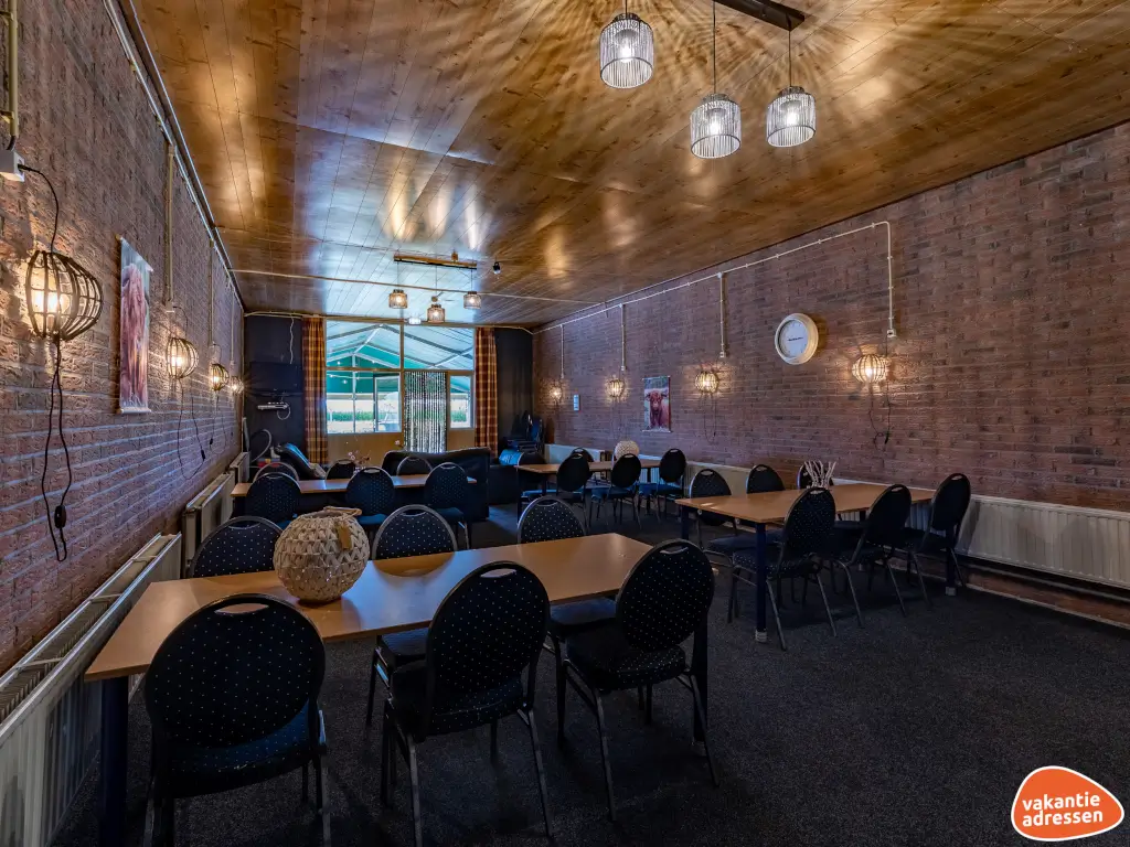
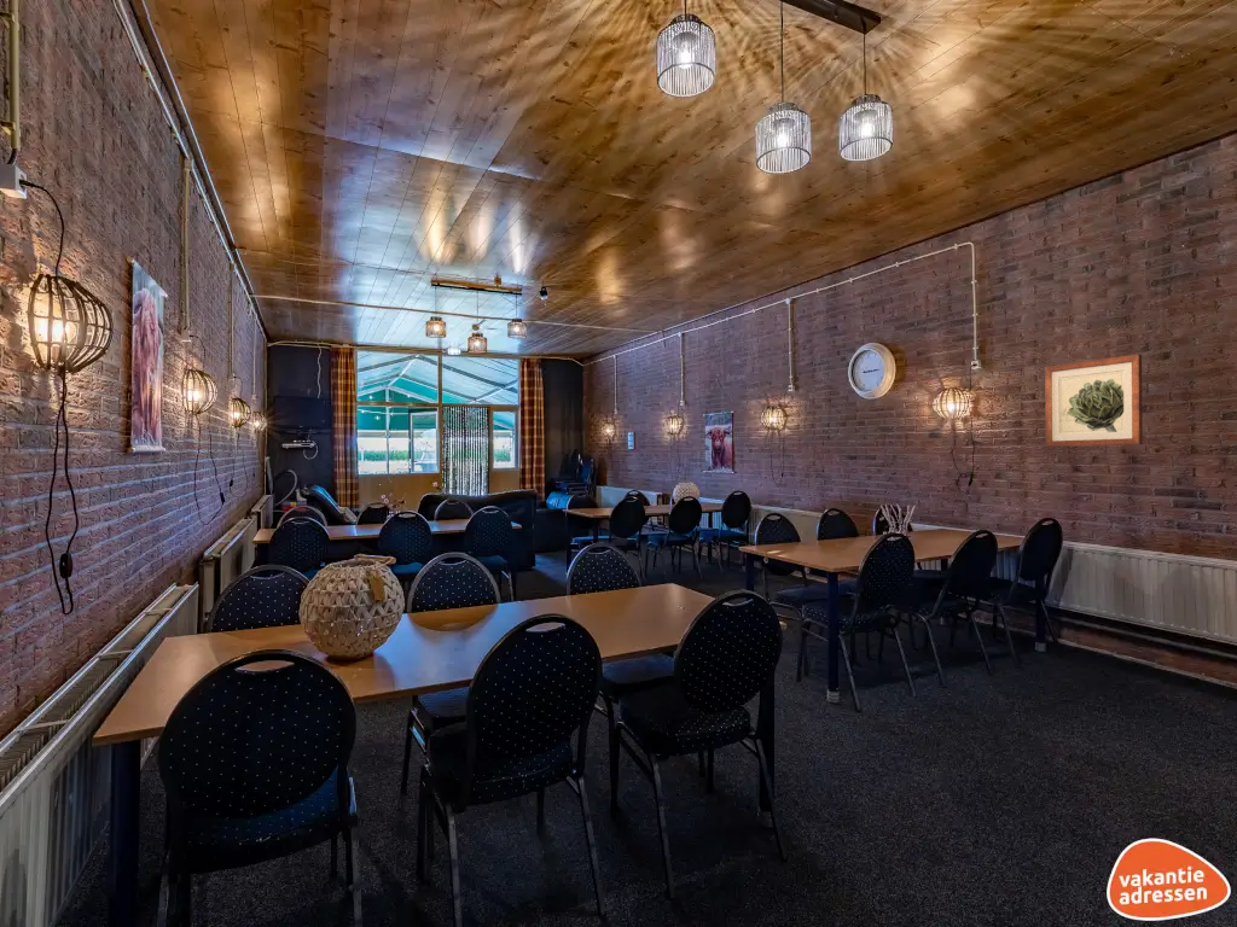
+ wall art (1091, 403)
